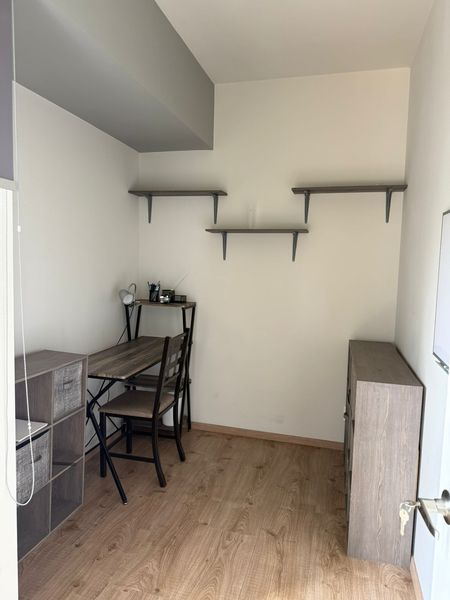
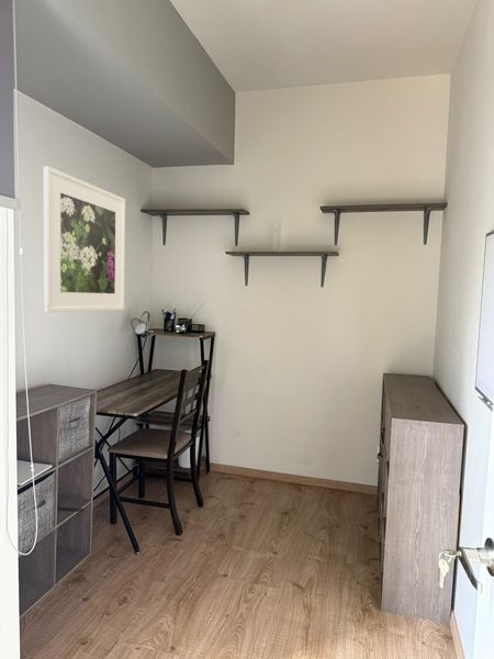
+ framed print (89, 248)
